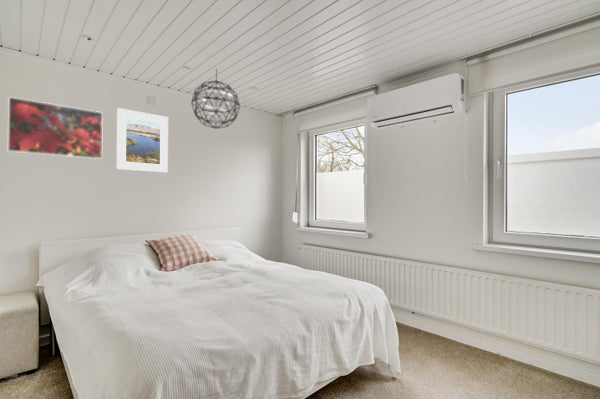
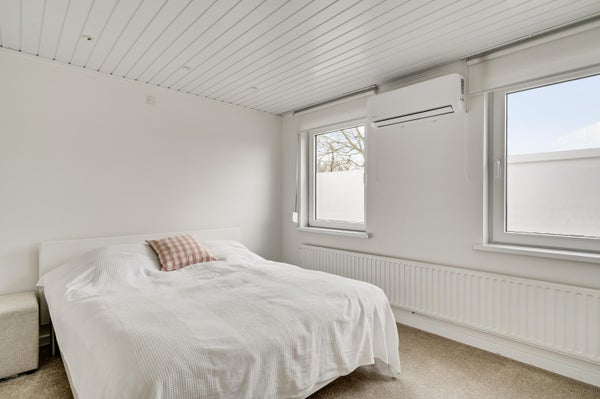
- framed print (58, 130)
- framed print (143, 141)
- pendant light (216, 98)
